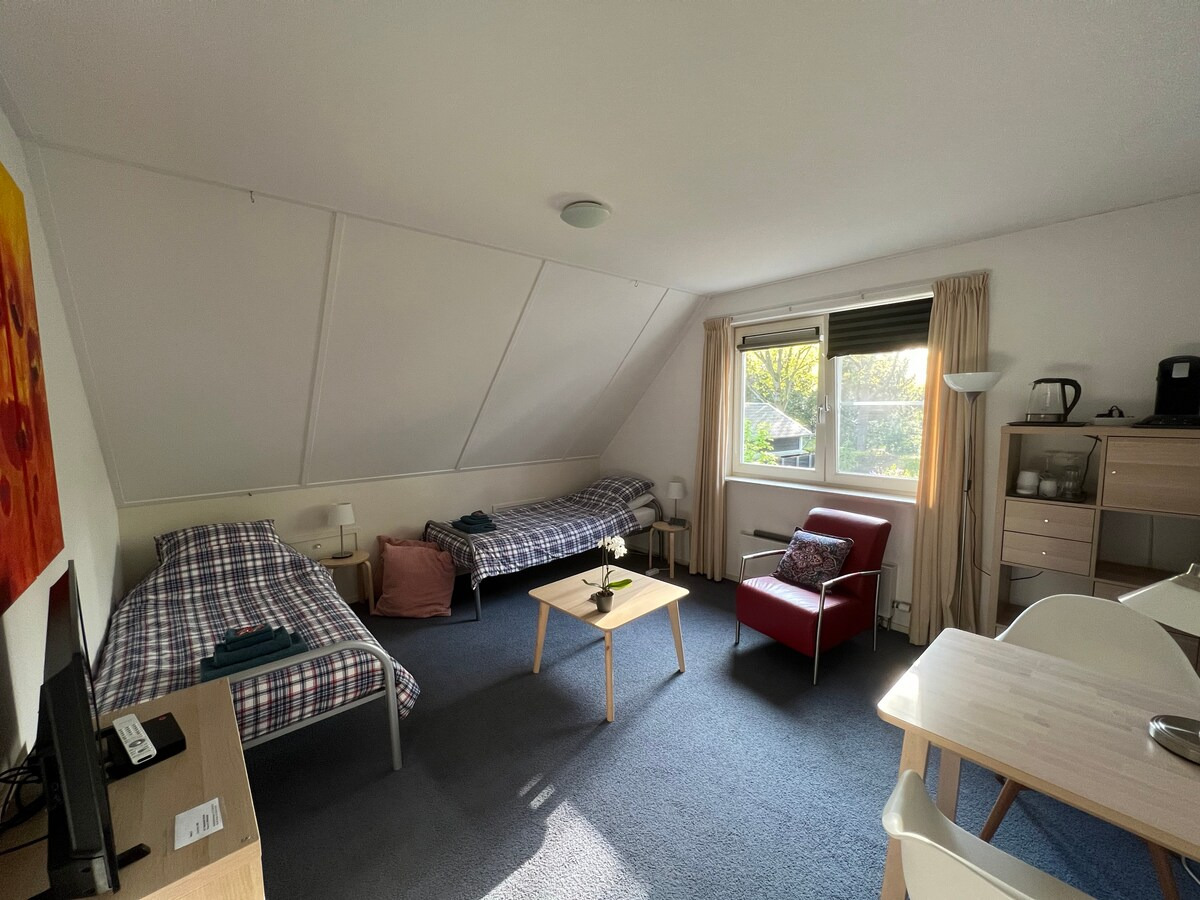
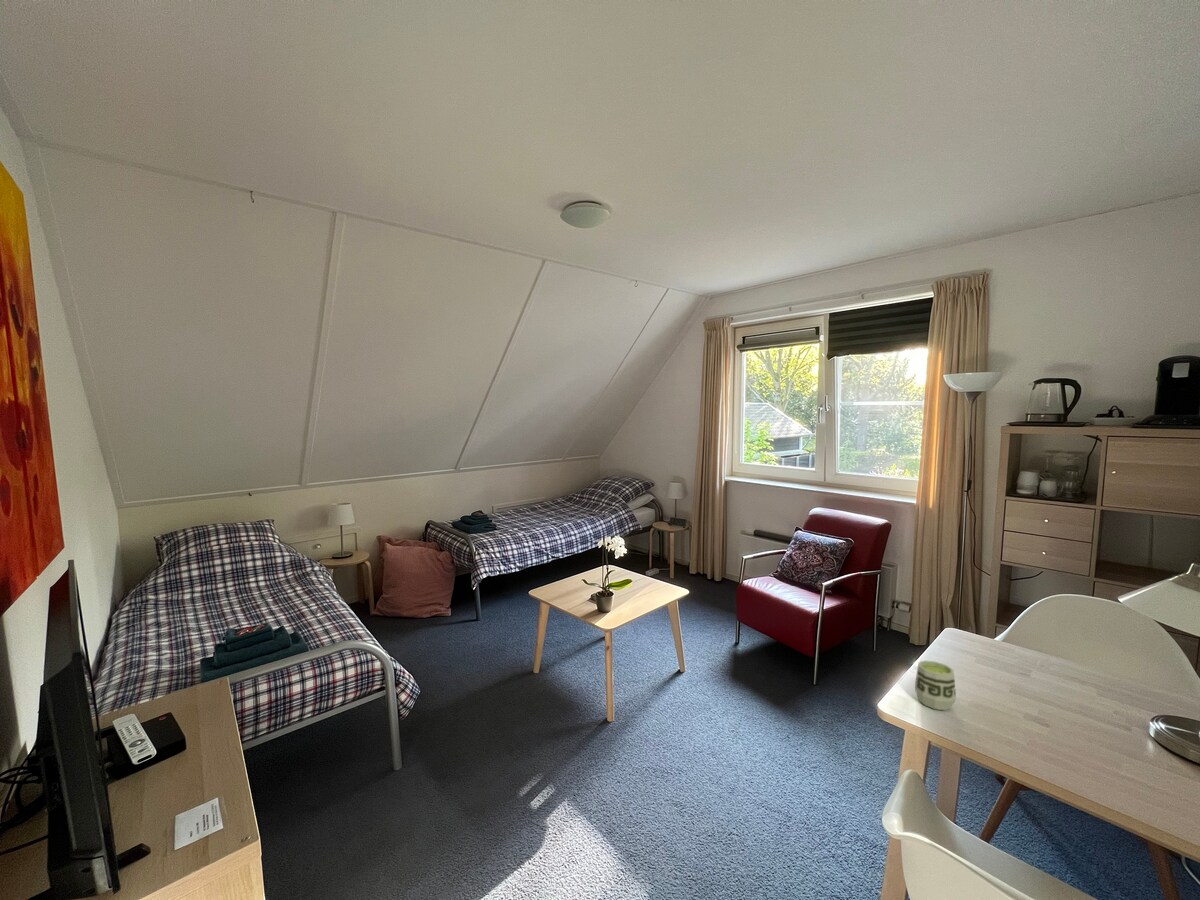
+ cup (935, 685)
